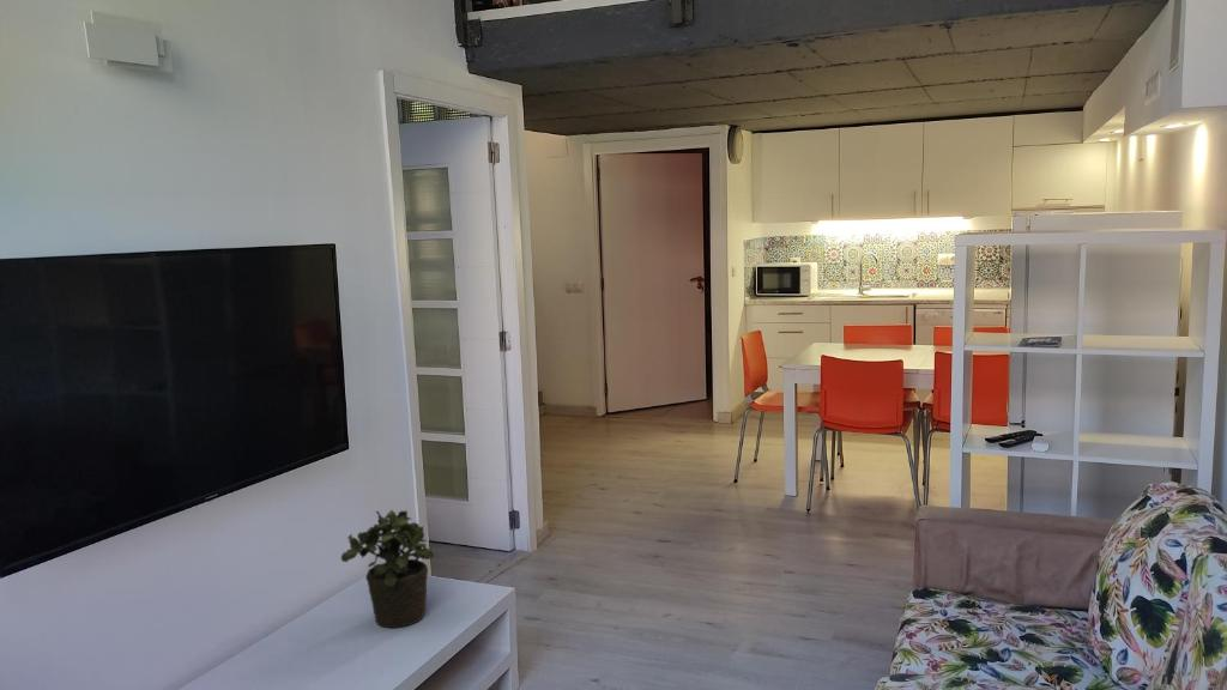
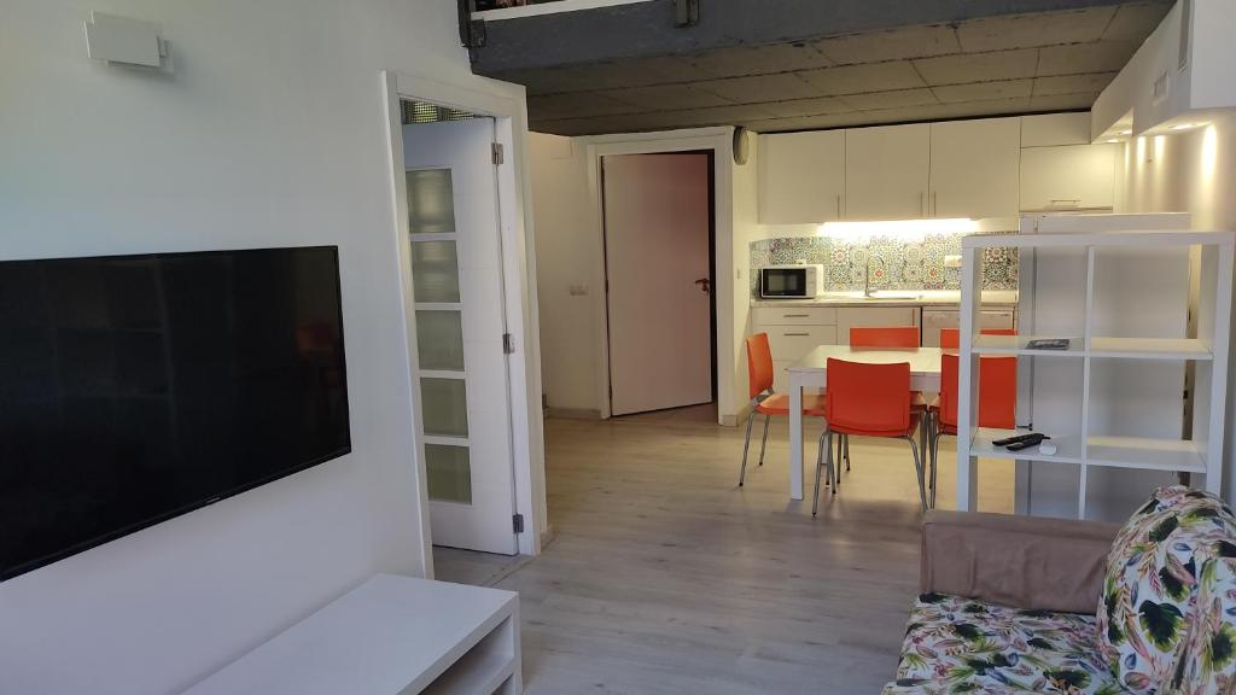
- potted plant (391, 563)
